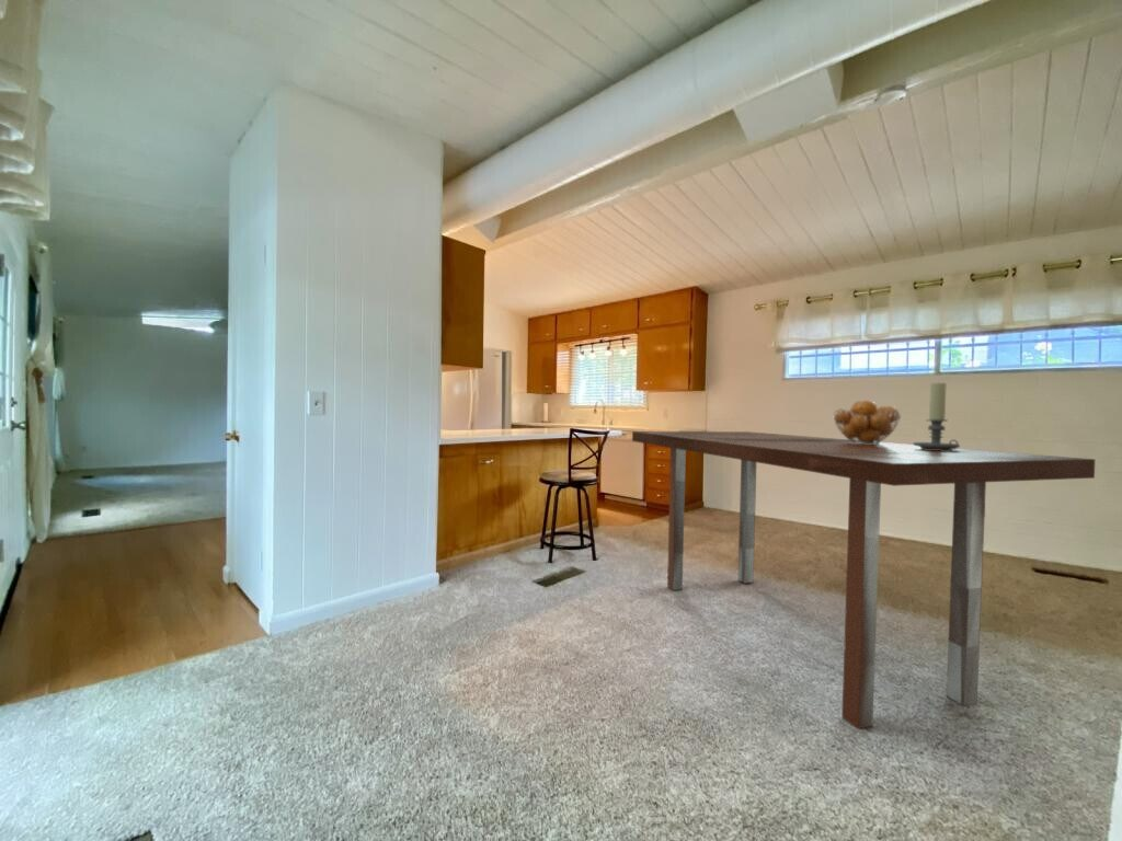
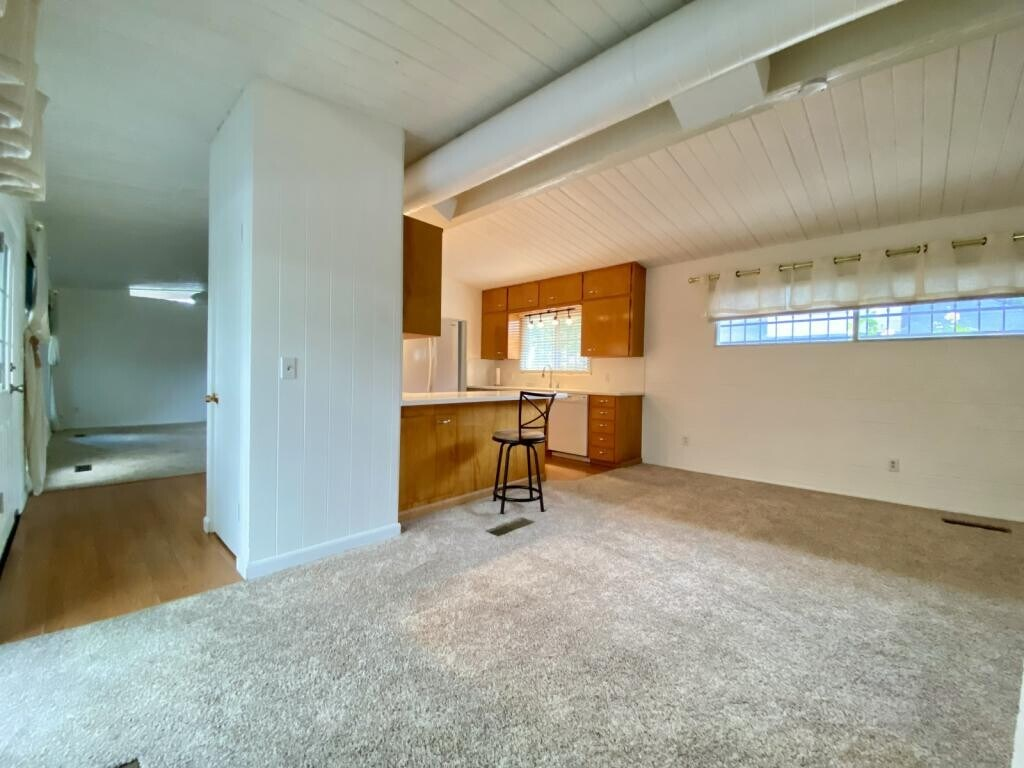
- dining table (754, 535)
- fruit basket (866, 422)
- candle holder (940, 415)
